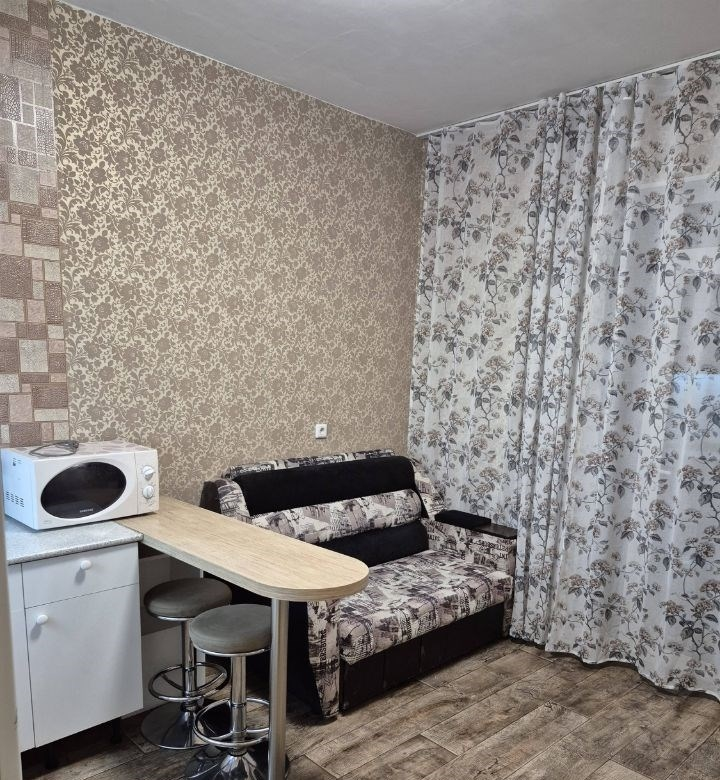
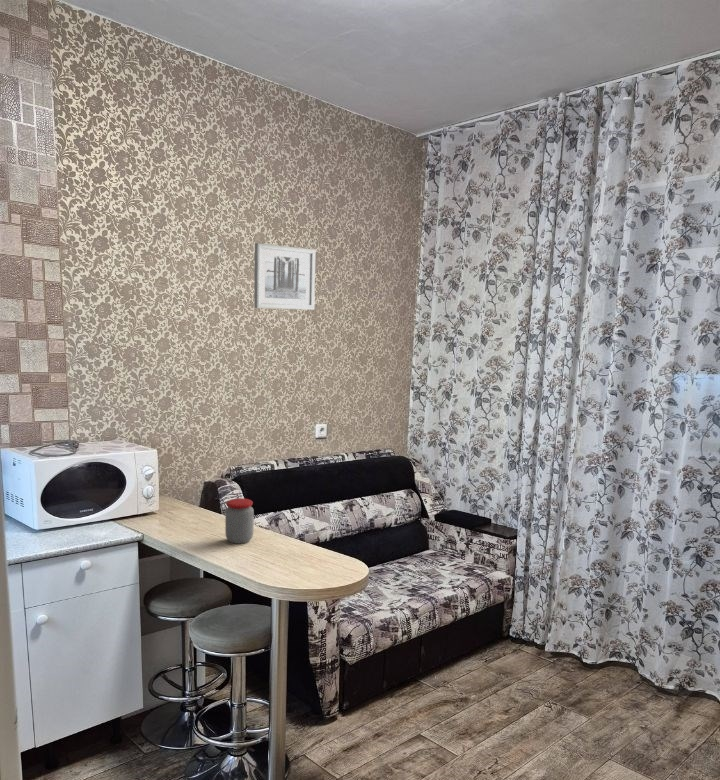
+ wall art (285, 277)
+ jar (239, 520)
